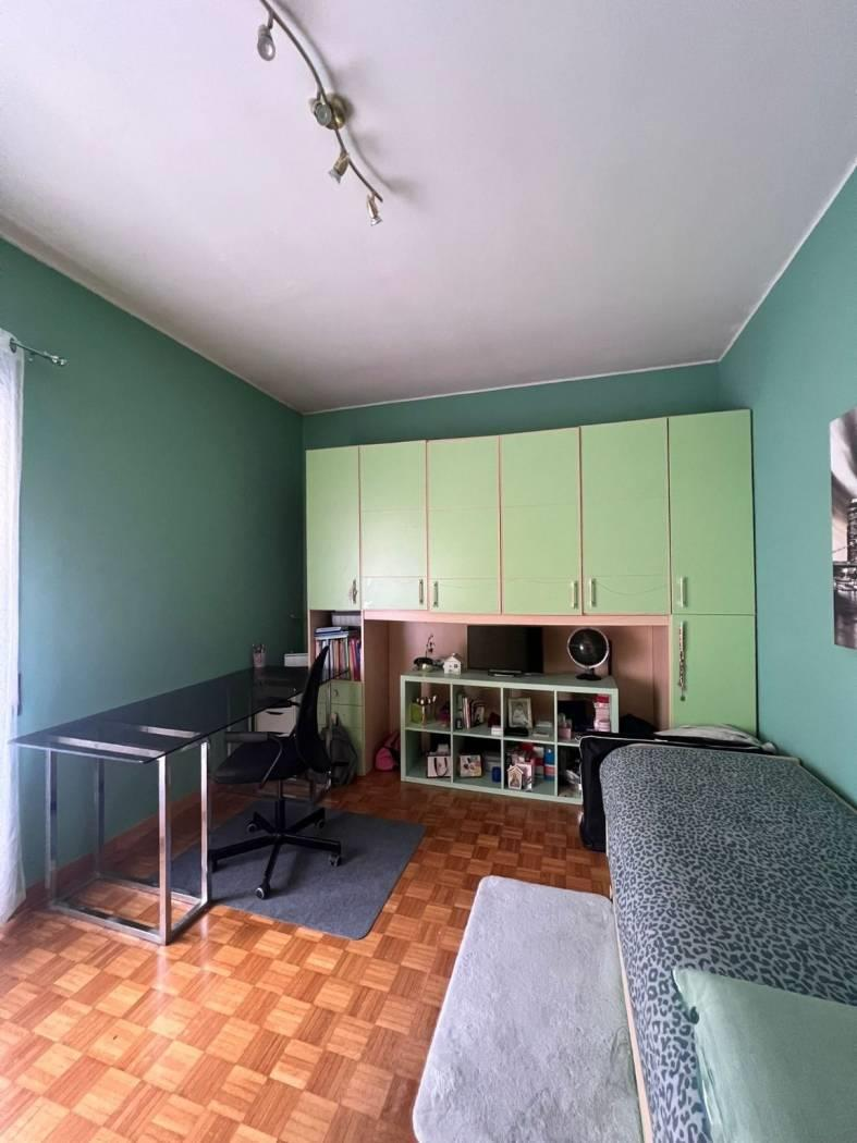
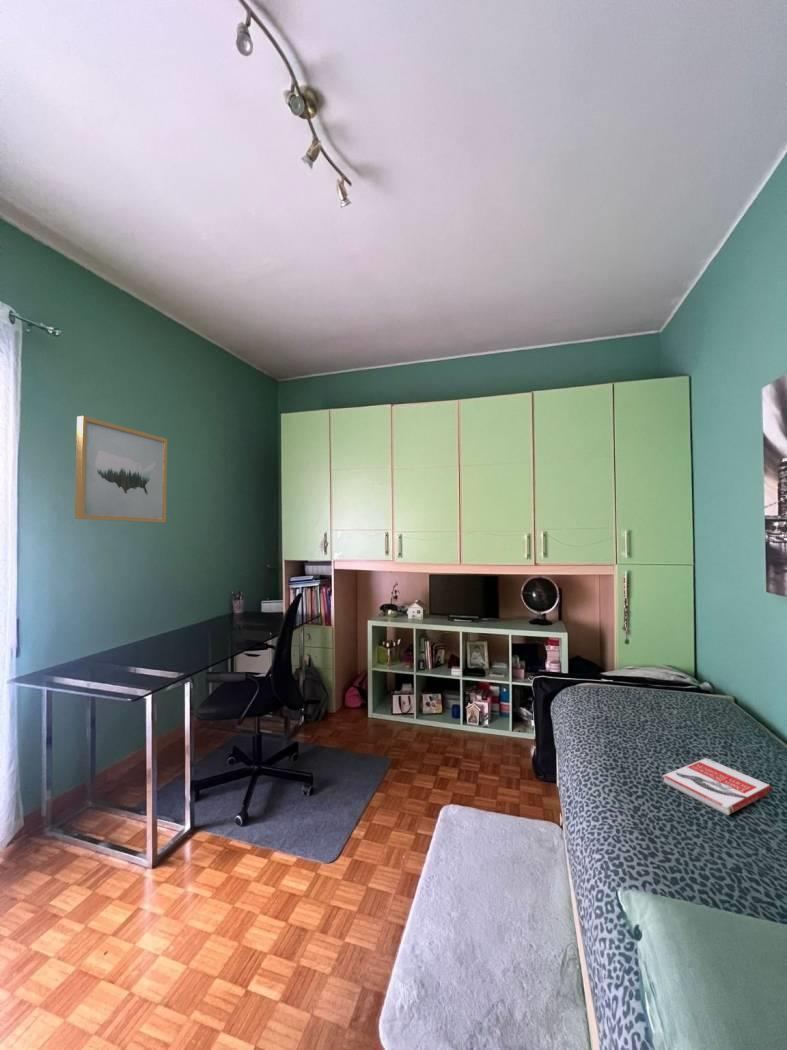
+ wall art (125, 474)
+ book (716, 784)
